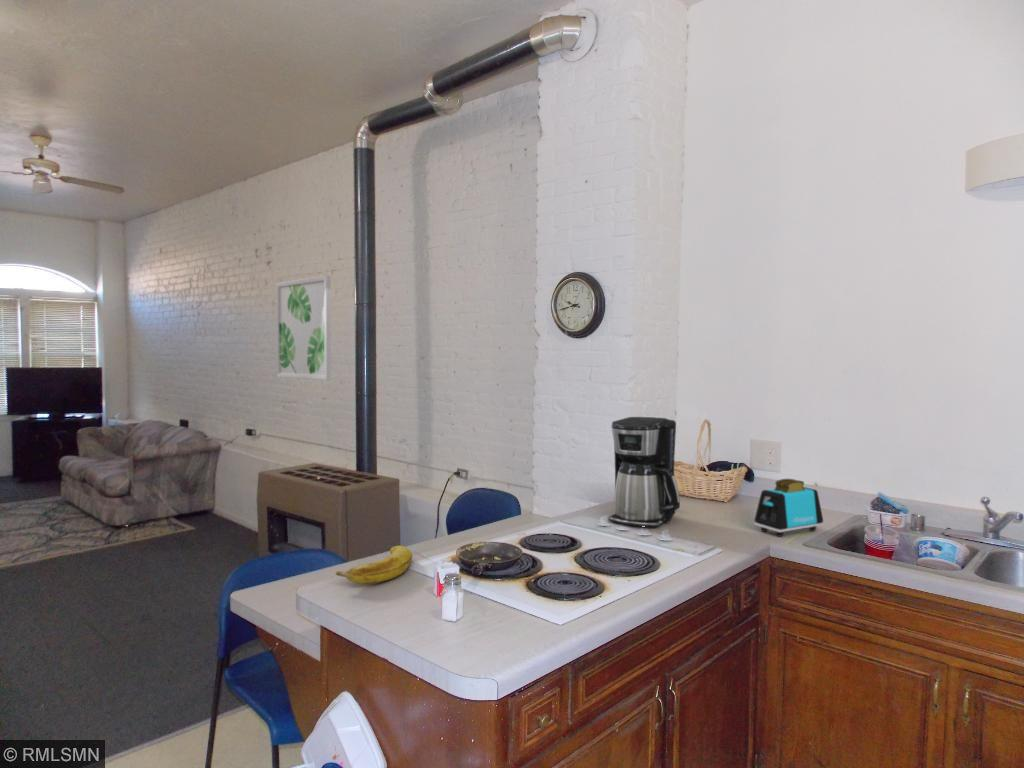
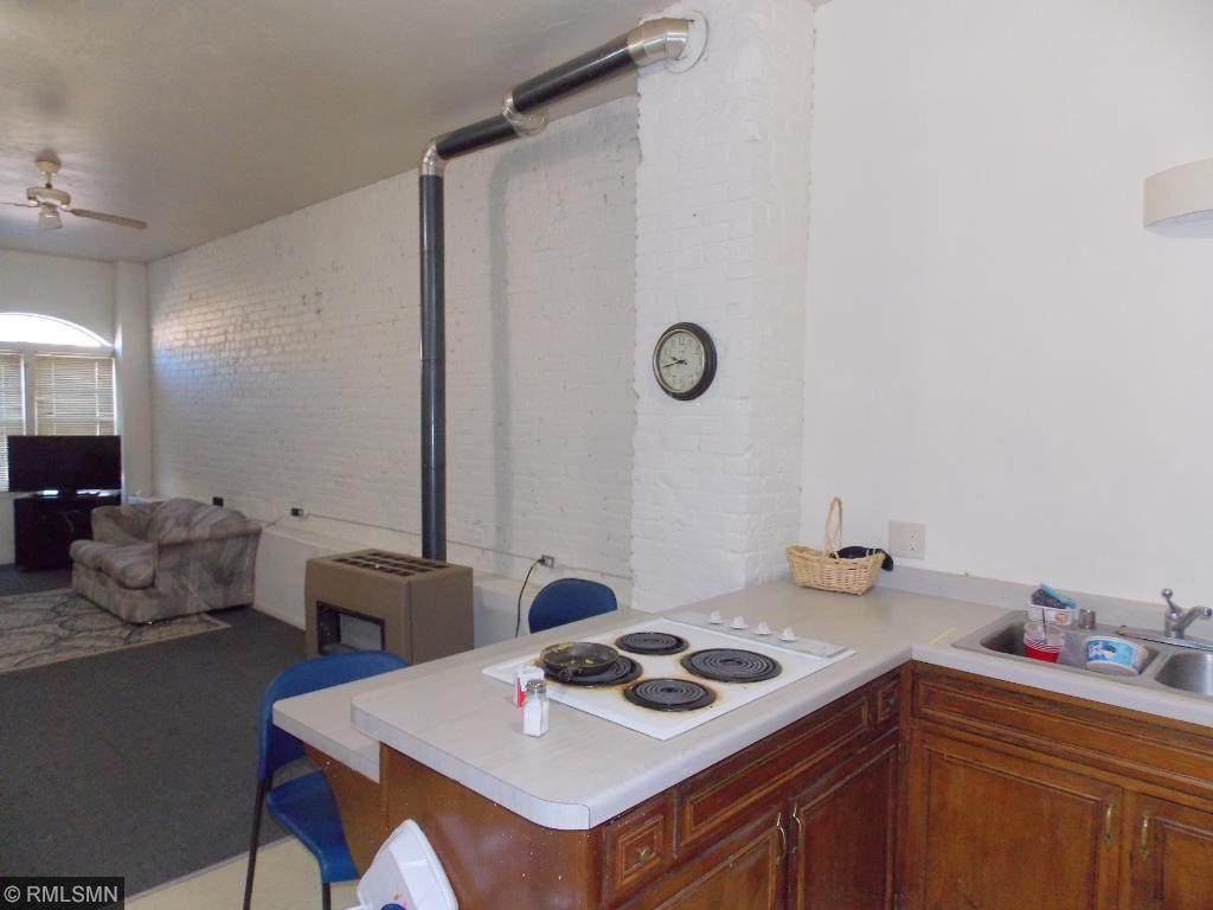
- coffee maker (653, 468)
- wall art (302, 329)
- banana (376, 563)
- toaster (789, 505)
